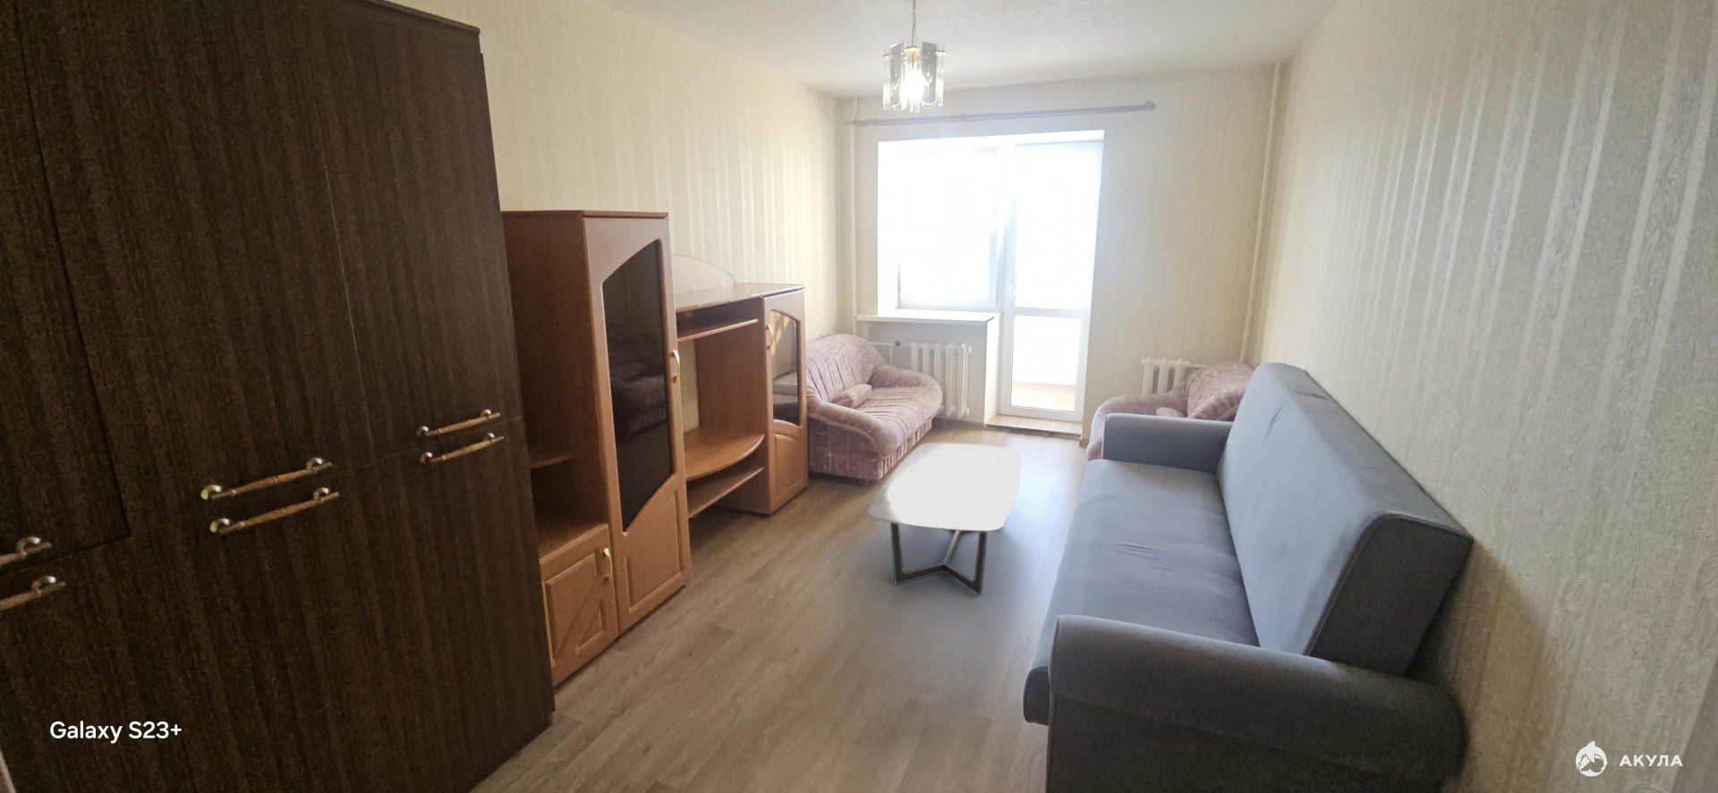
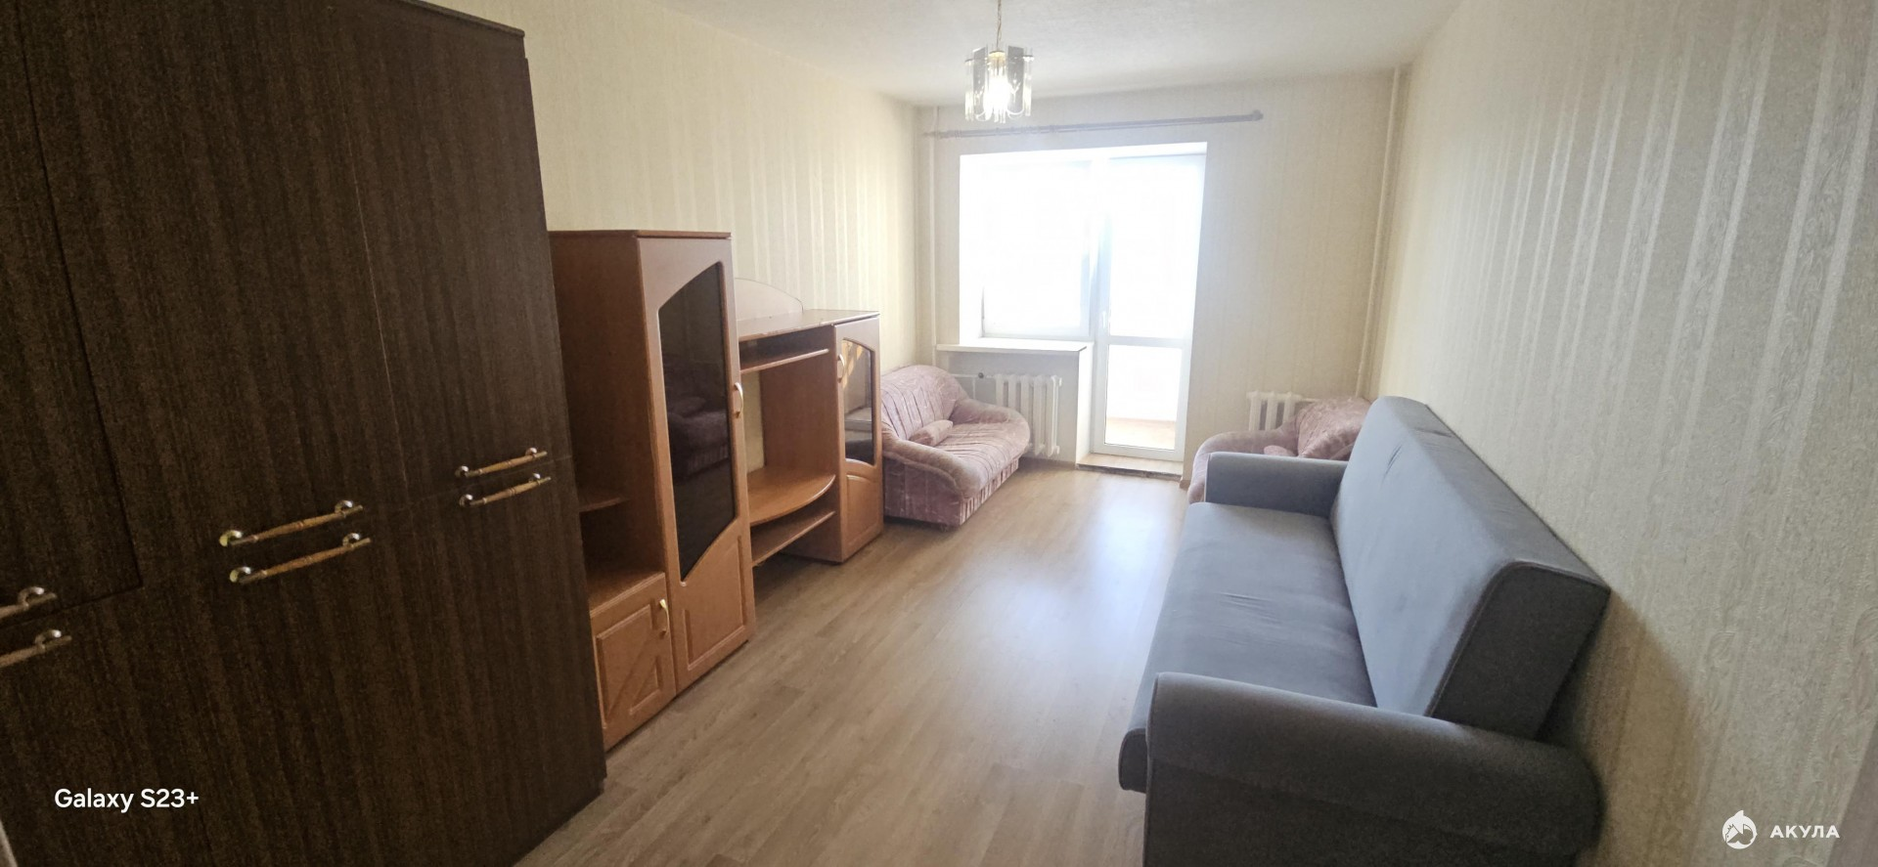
- coffee table (953, 514)
